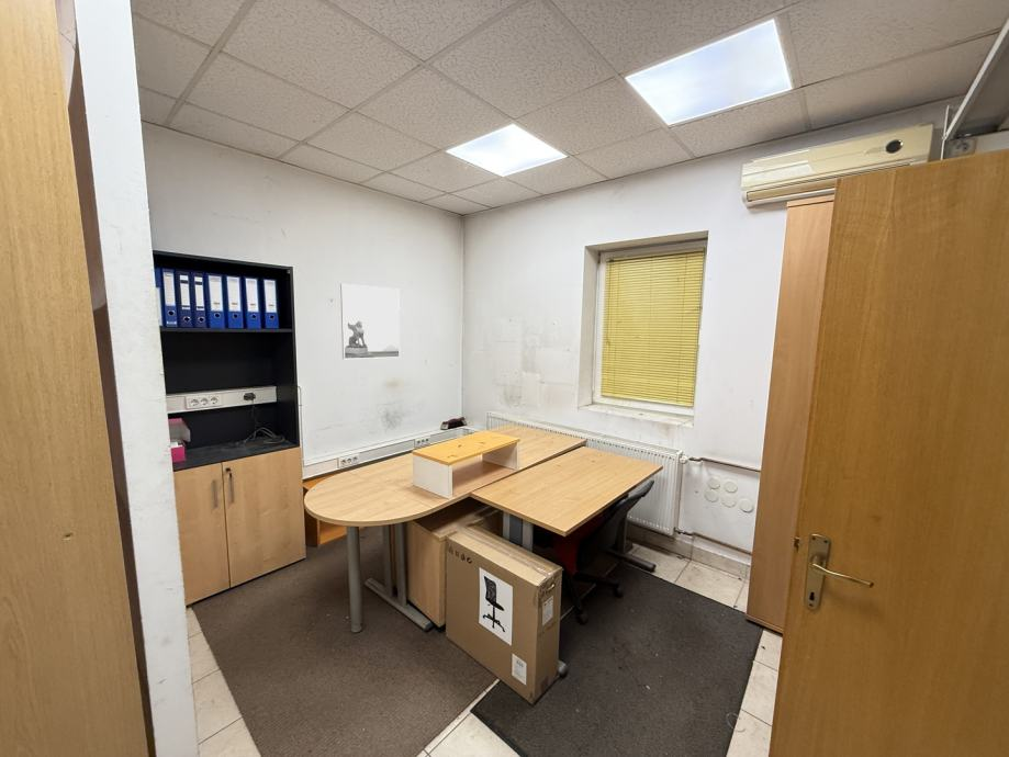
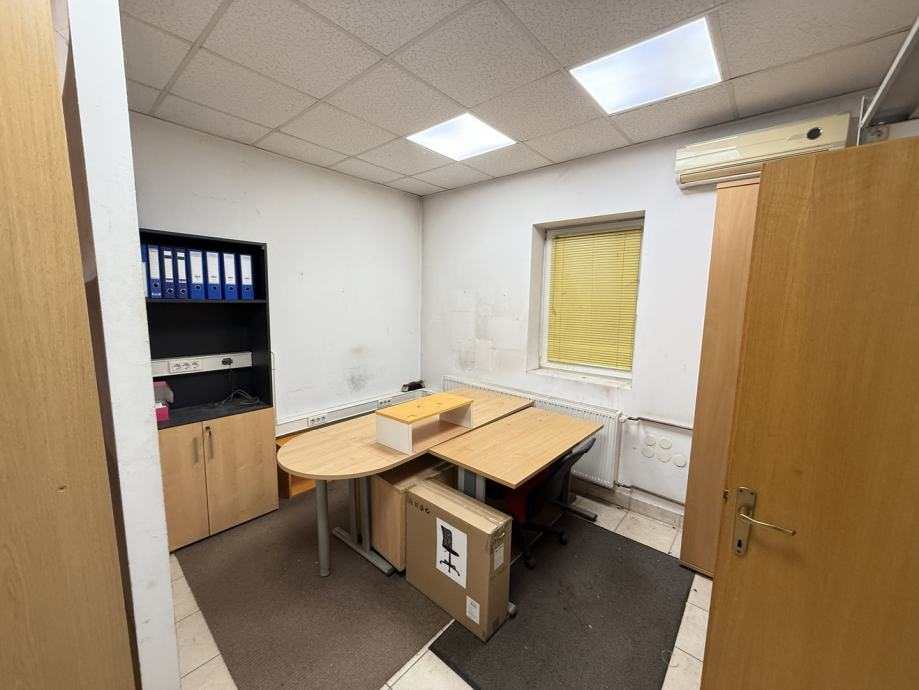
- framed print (371, 323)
